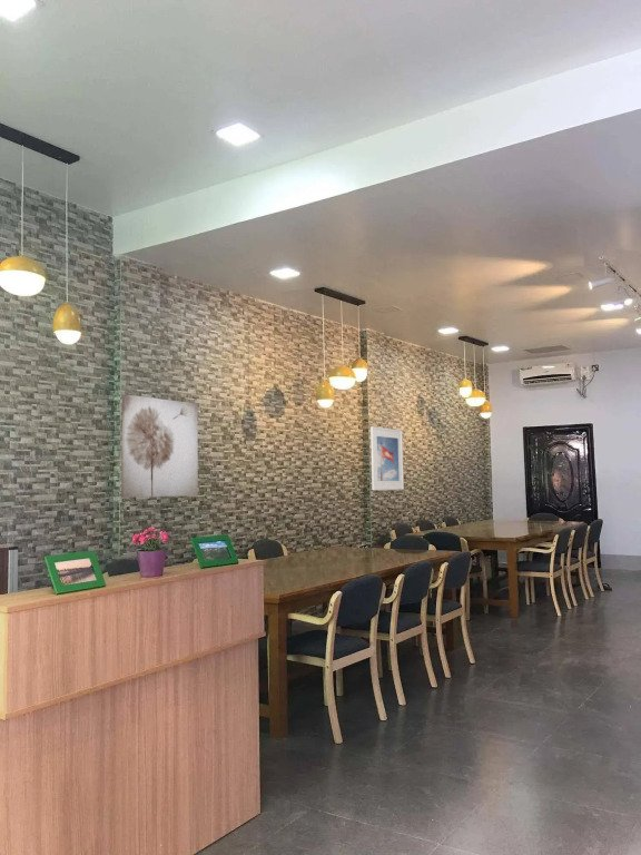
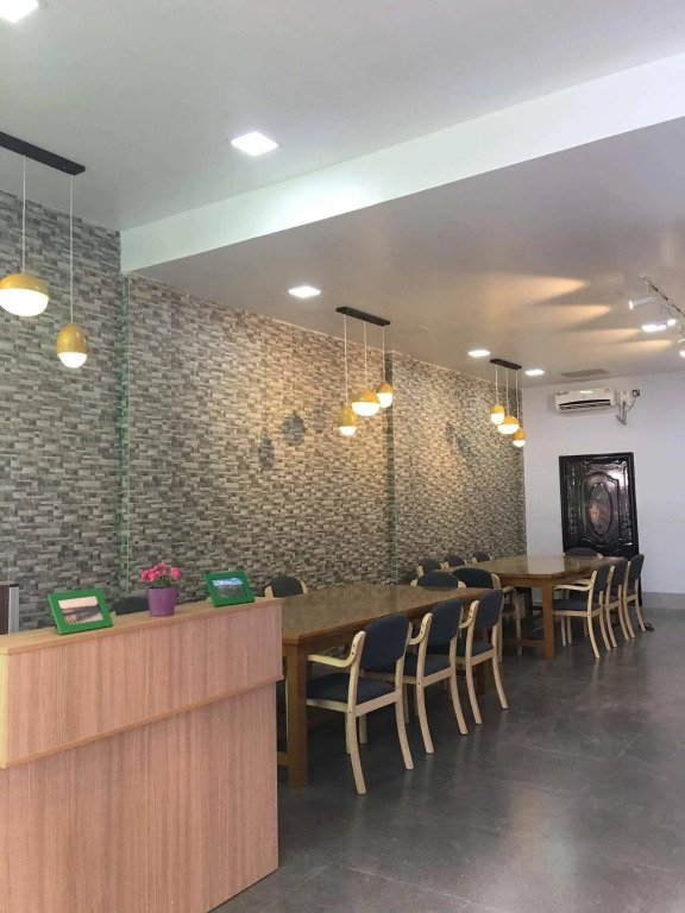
- wall art (161, 448)
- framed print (387, 459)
